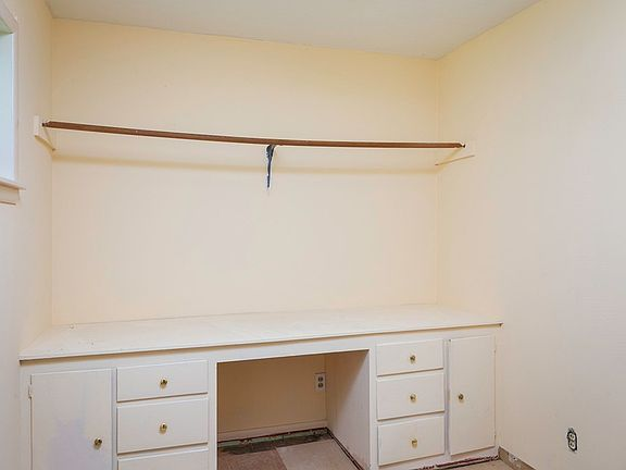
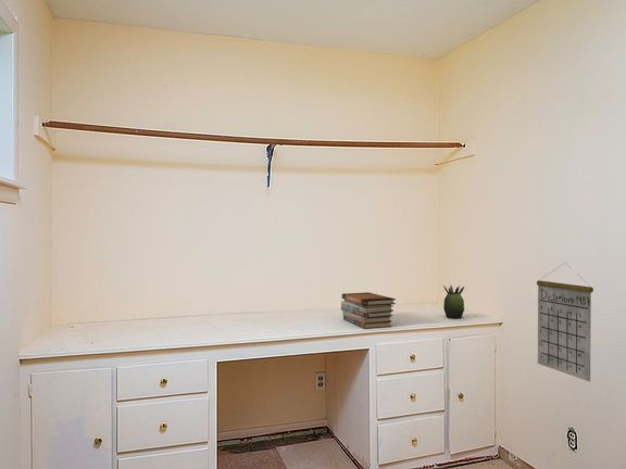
+ succulent plant (453, 301)
+ book stack (366, 308)
+ calendar (563, 317)
